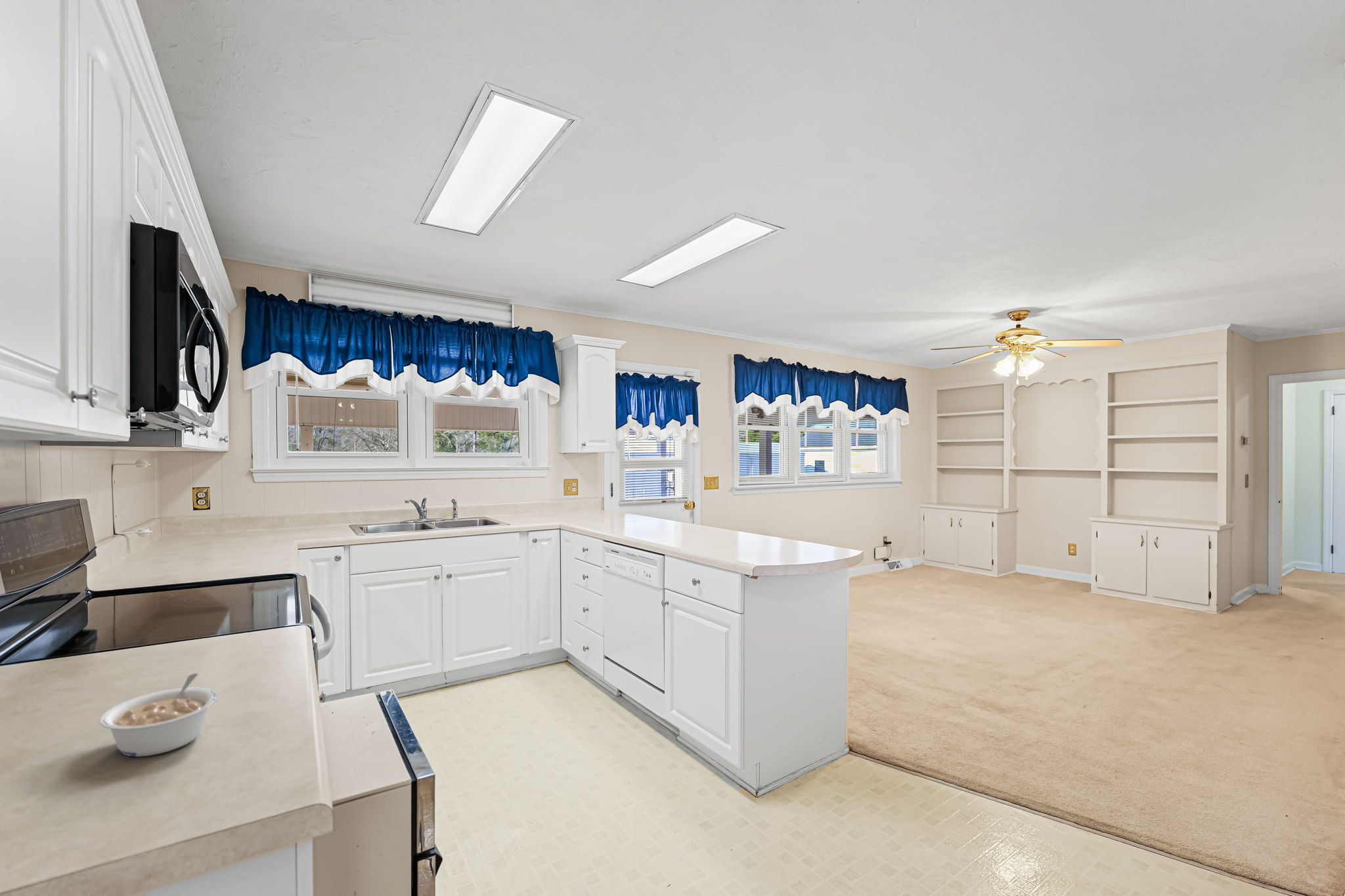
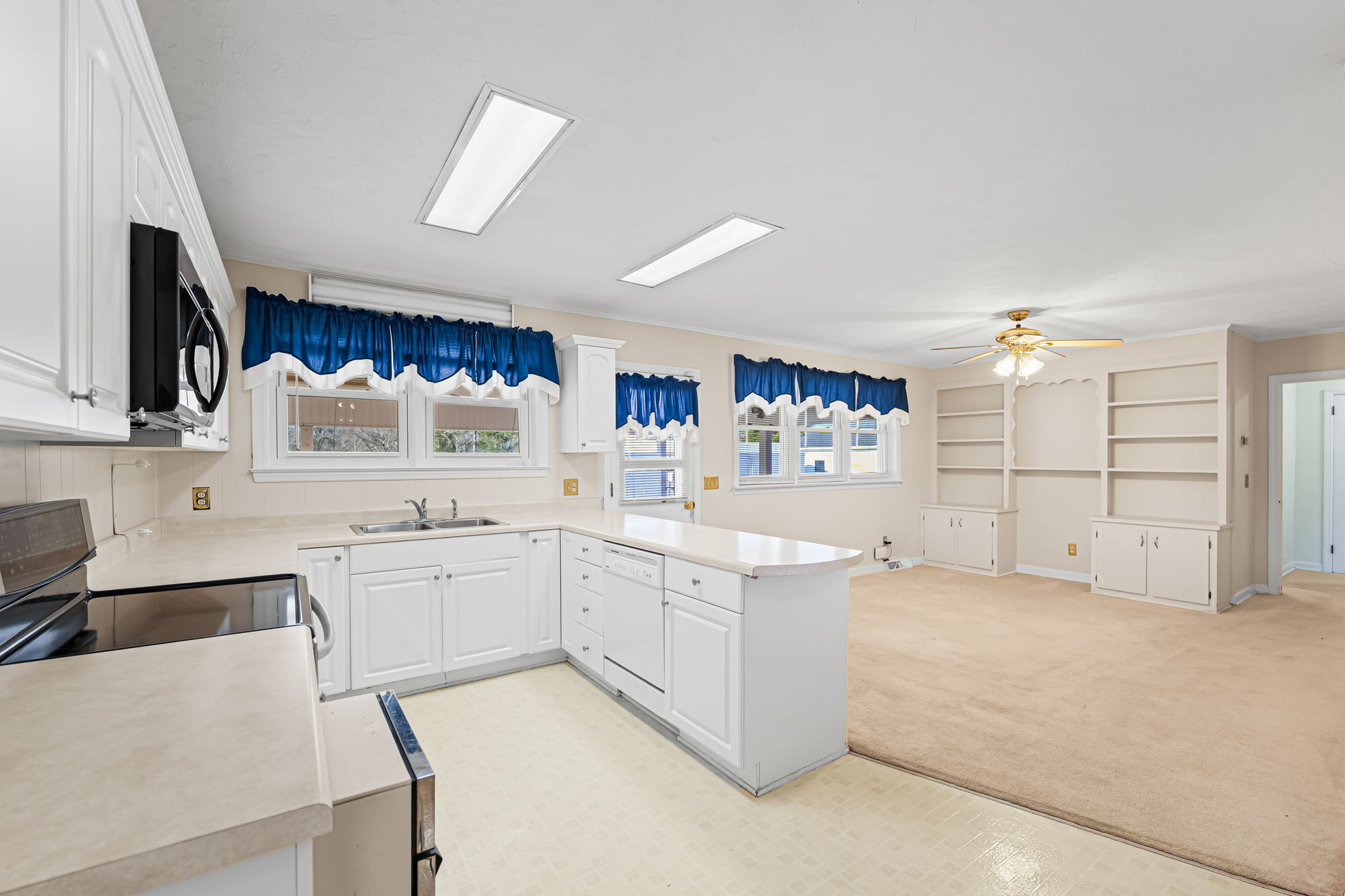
- legume (160, 719)
